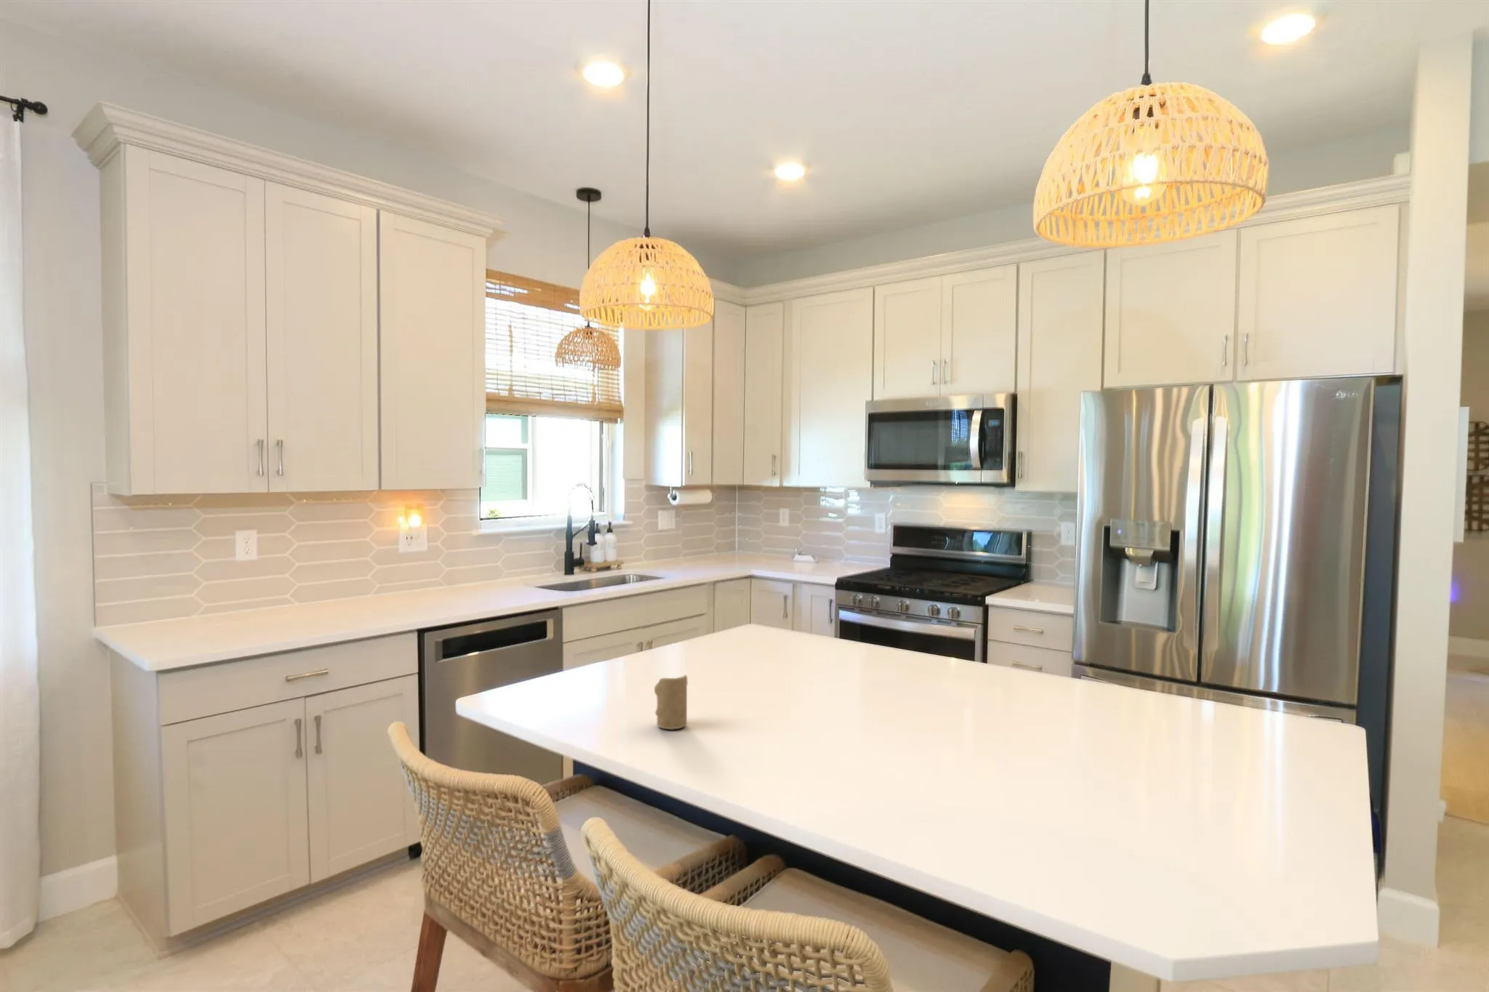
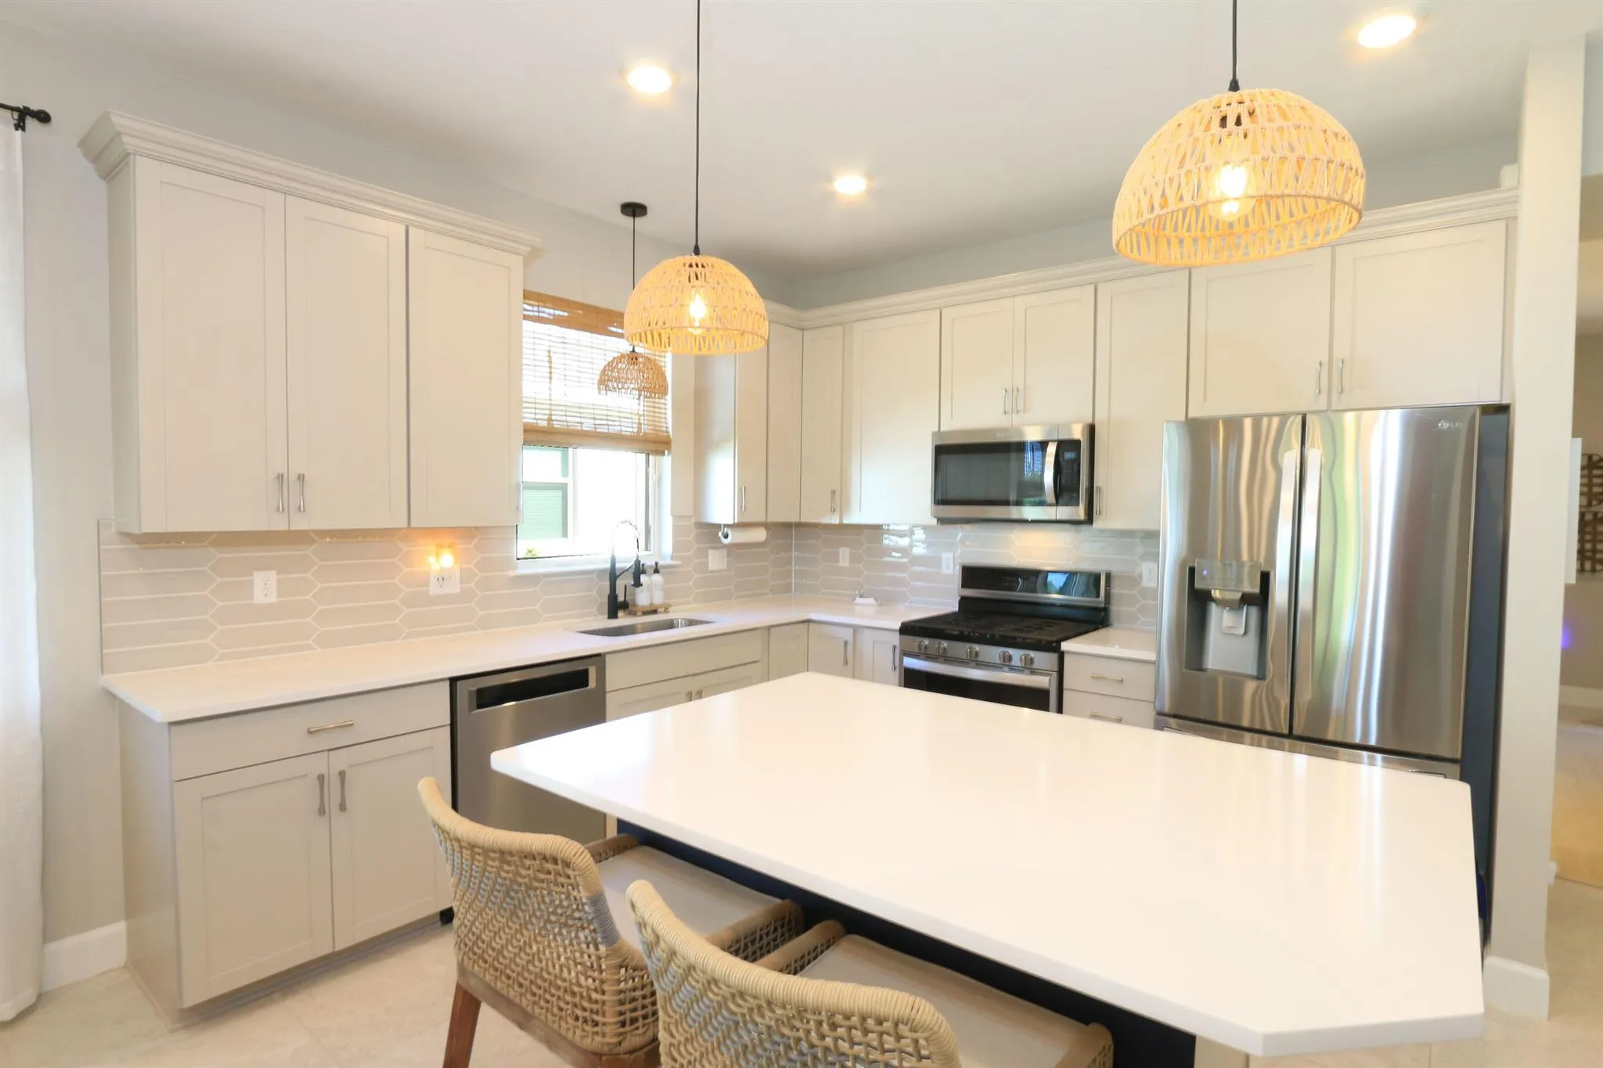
- candle (671, 699)
